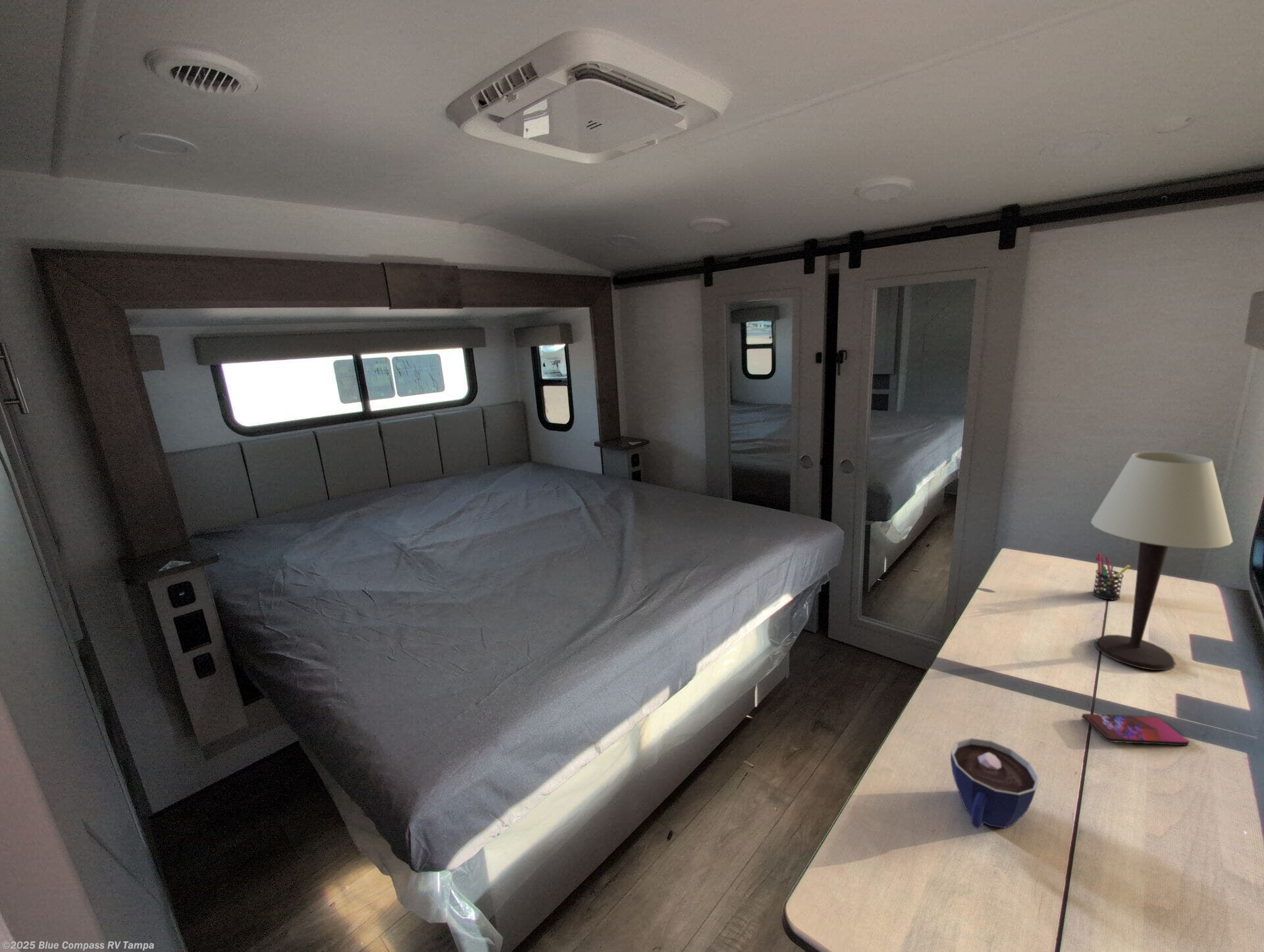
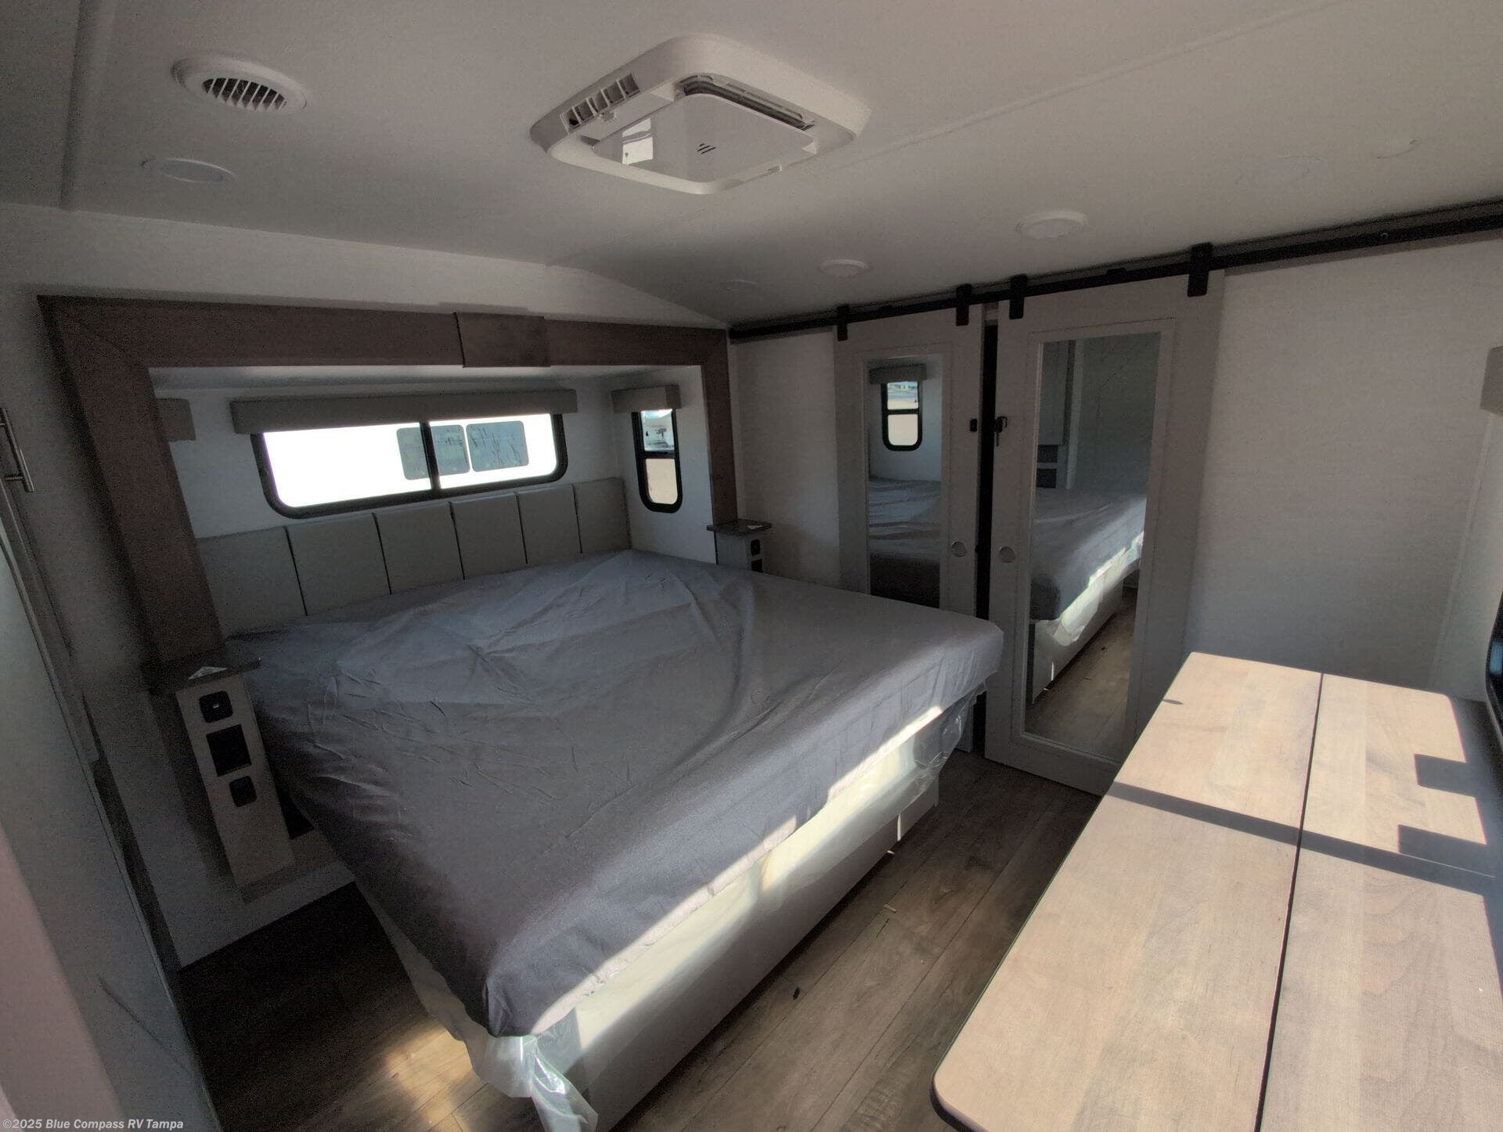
- pen holder (1106, 576)
- table lamp (1151, 560)
- smartphone (1133, 729)
- cup (987, 793)
